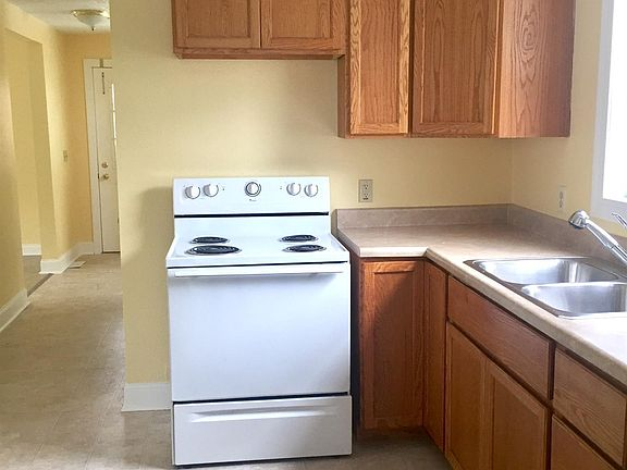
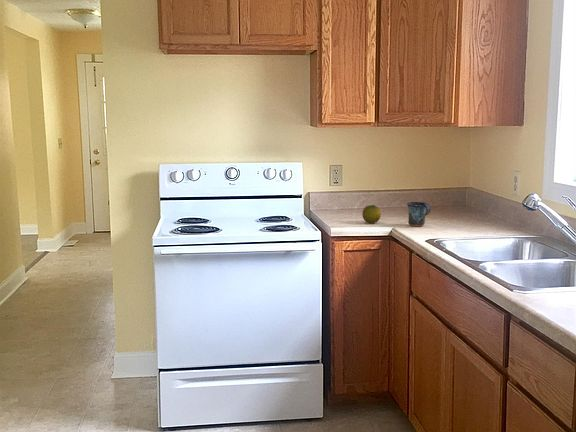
+ mug (417, 214)
+ fruit (371, 213)
